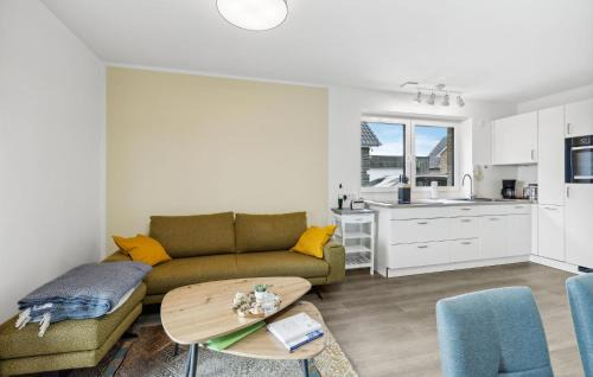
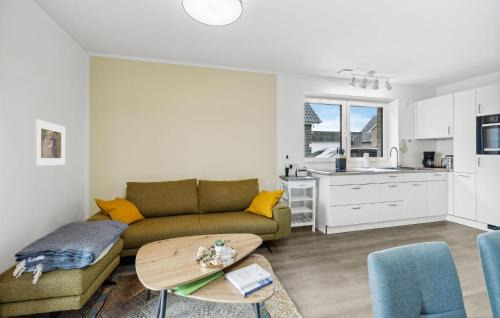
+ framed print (51, 144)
